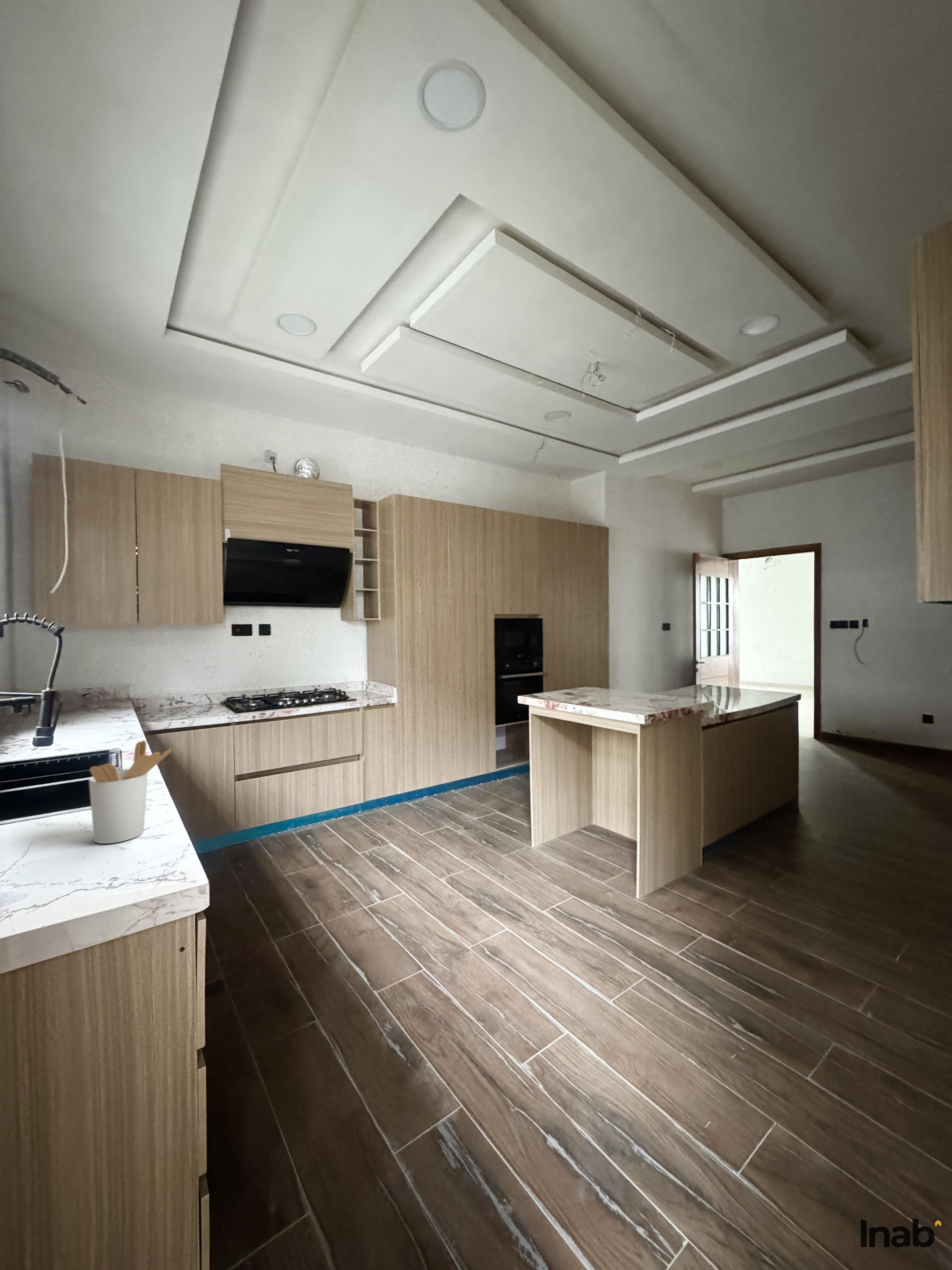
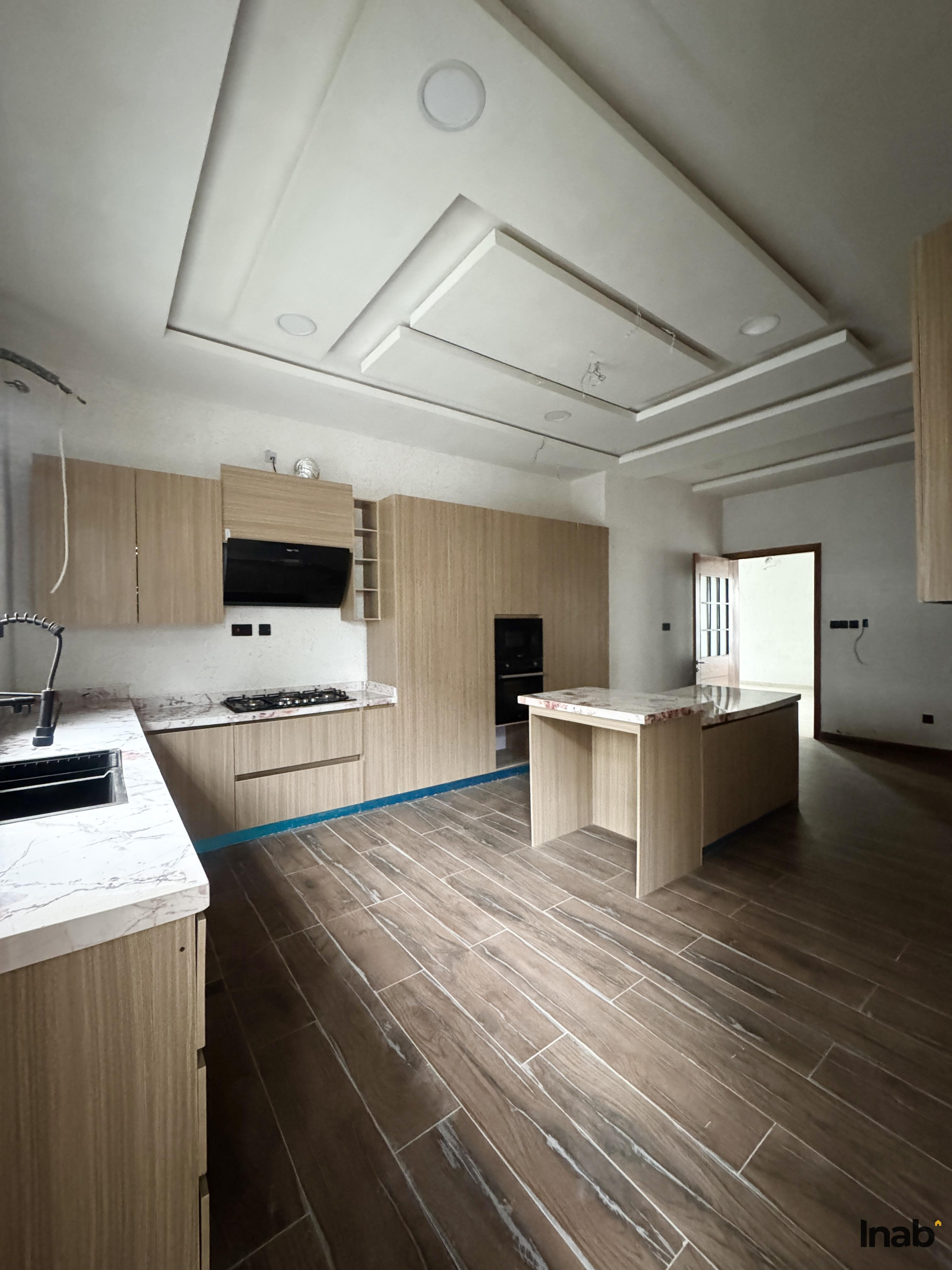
- utensil holder (130, 791)
